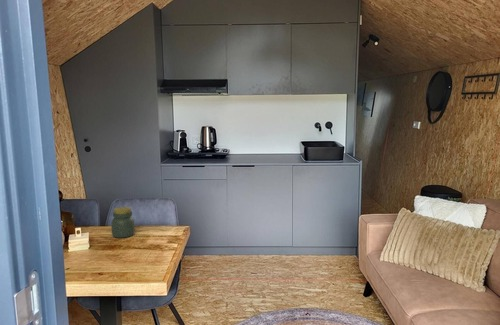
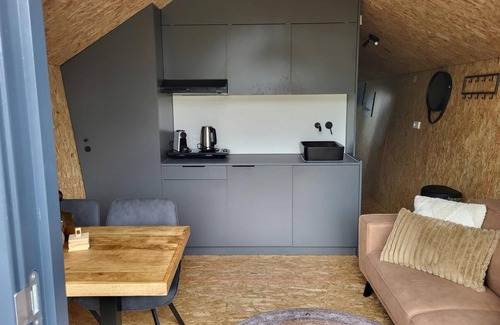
- jar (122, 221)
